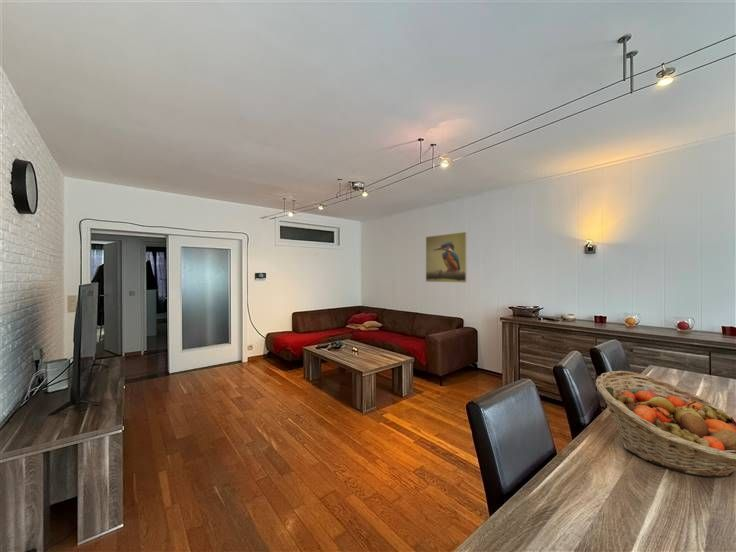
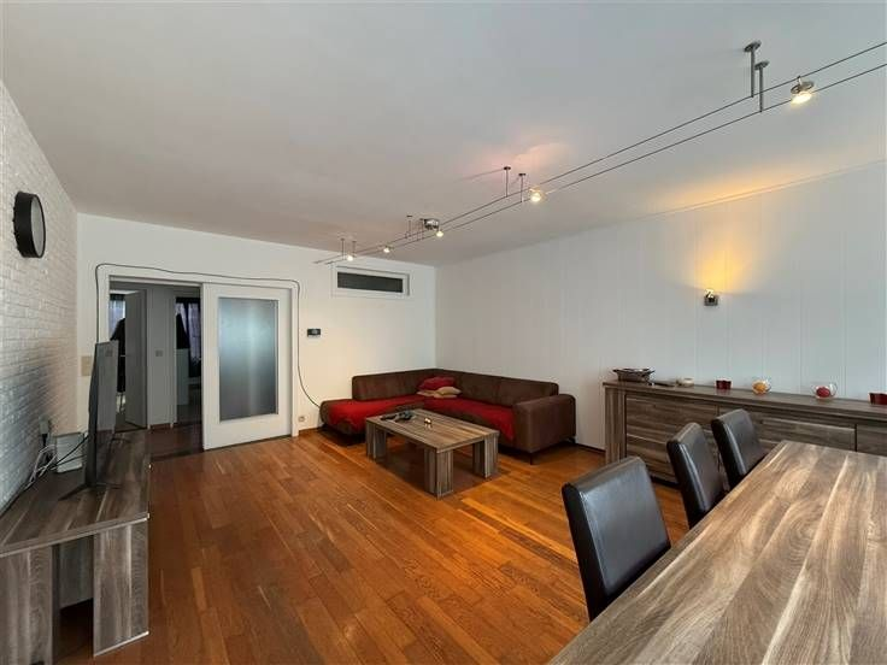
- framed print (445, 258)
- fruit basket (667, 417)
